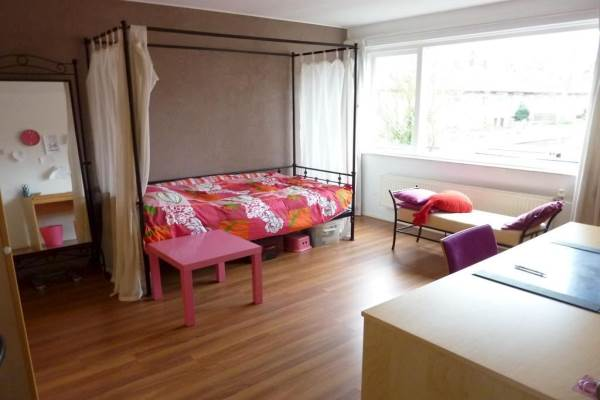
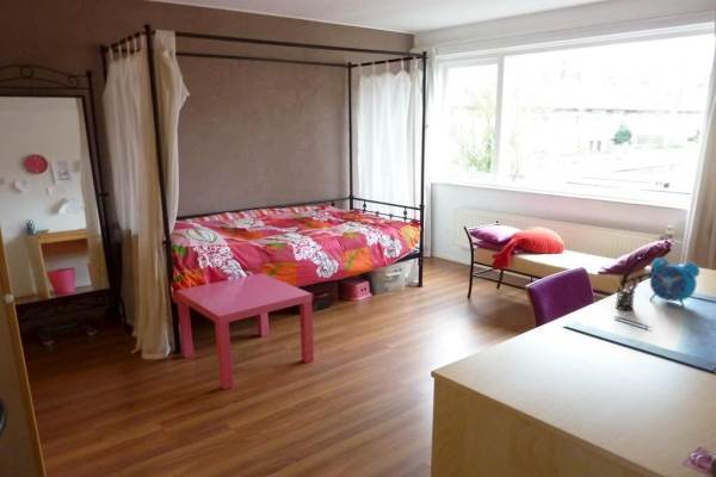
+ alarm clock (672, 278)
+ pen holder (626, 292)
